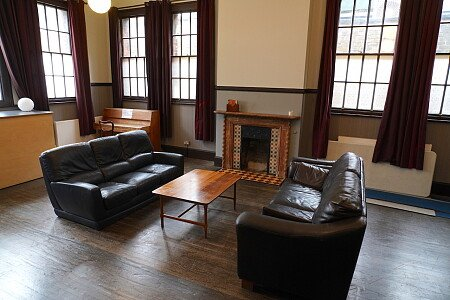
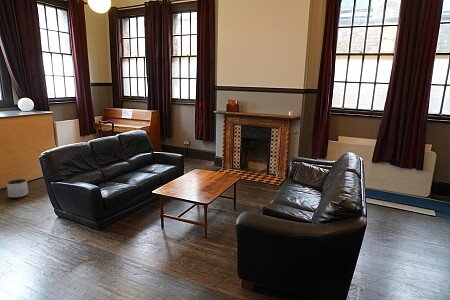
+ planter (17, 188)
